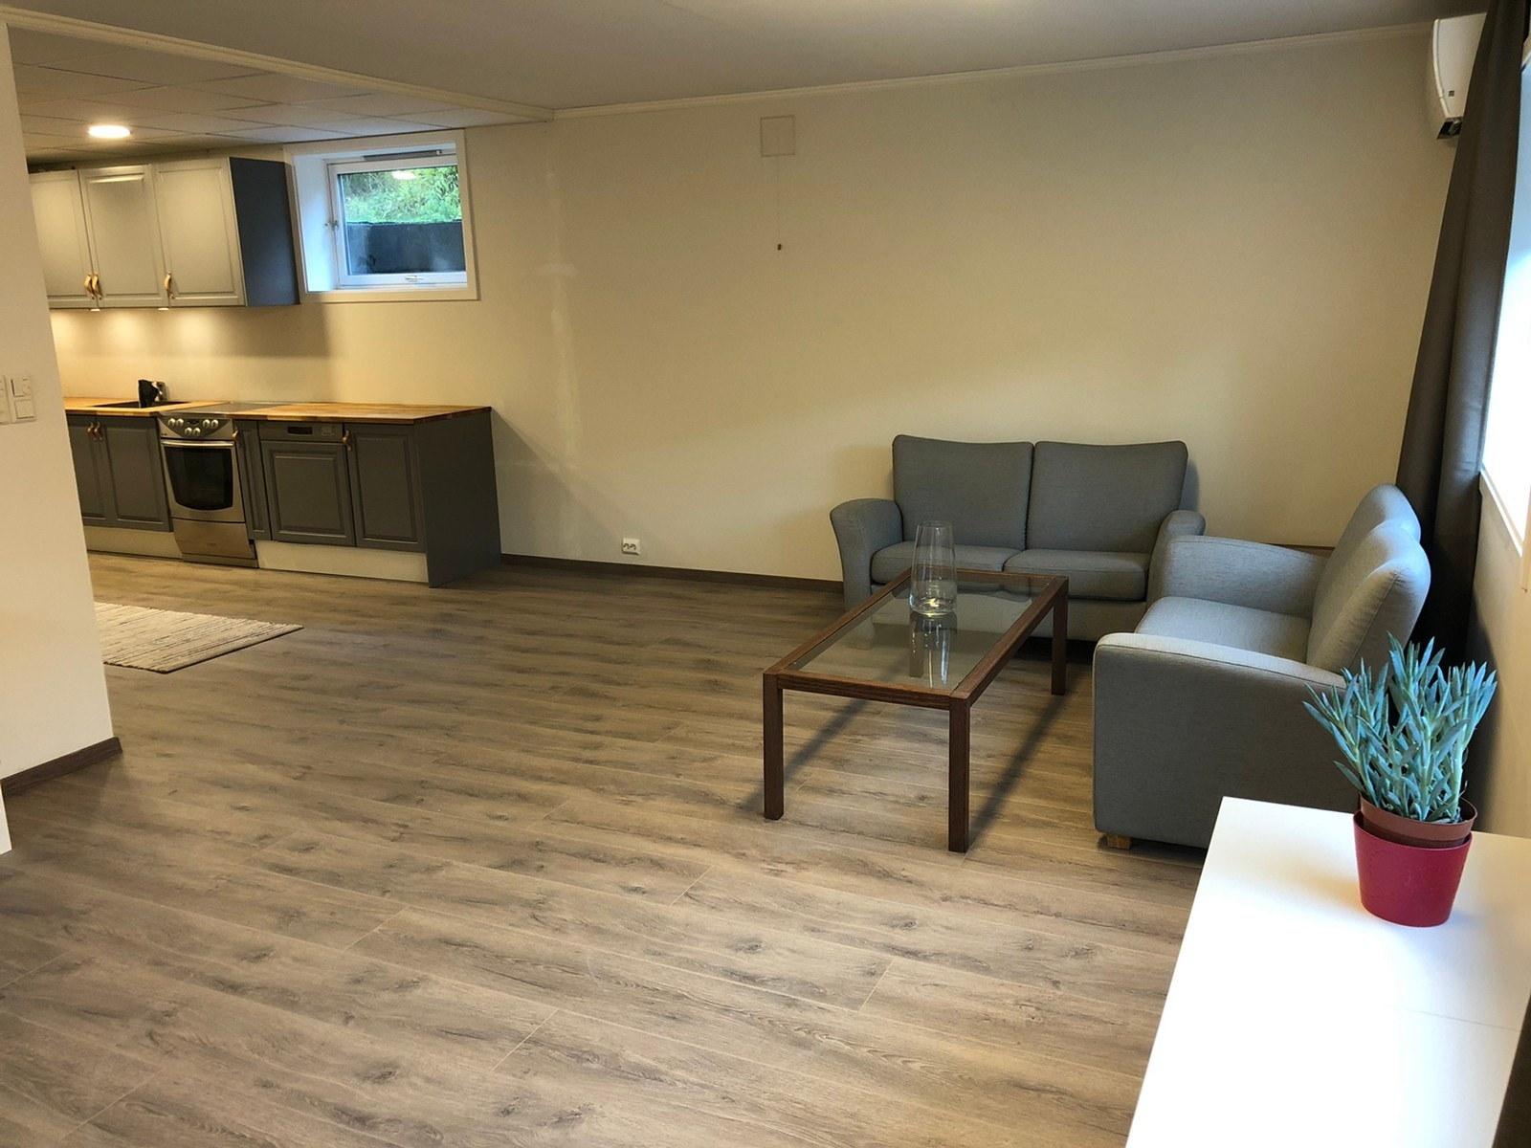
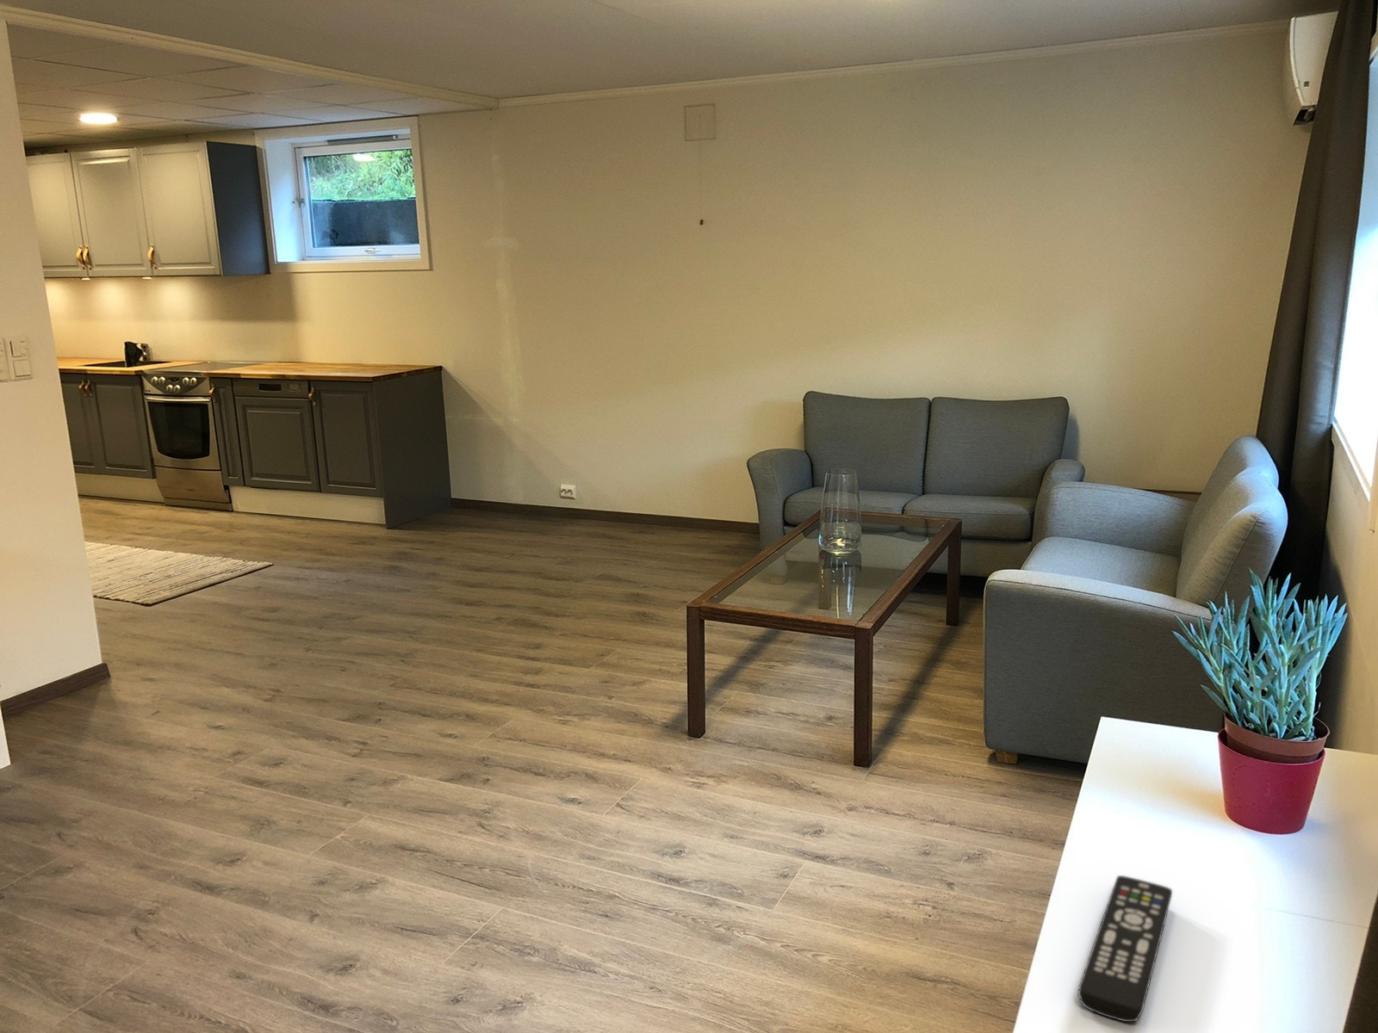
+ remote control (1127, 943)
